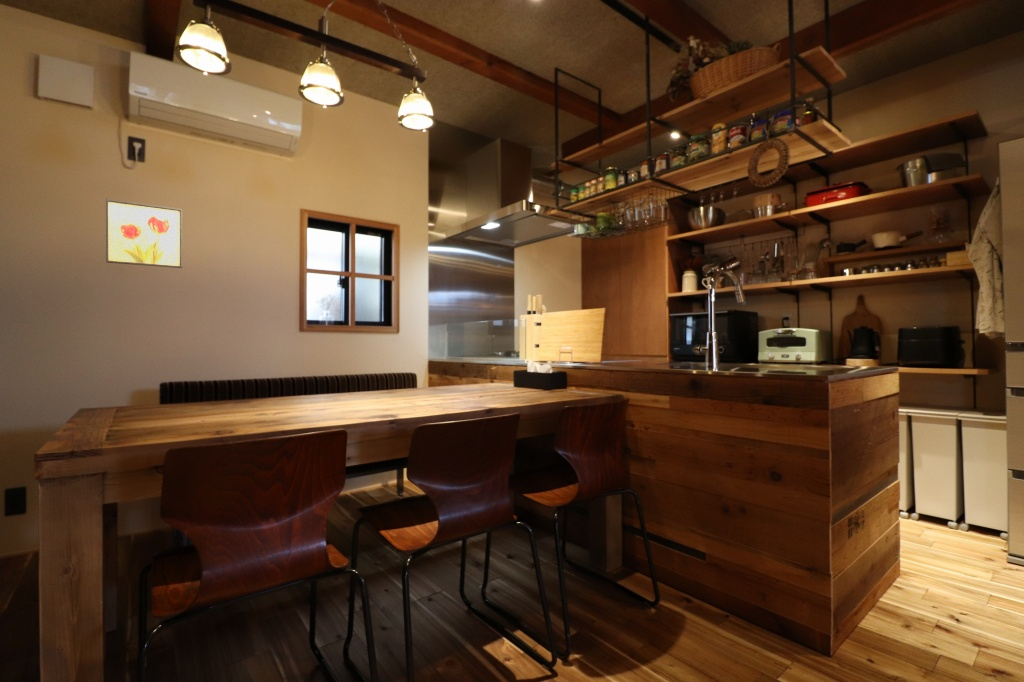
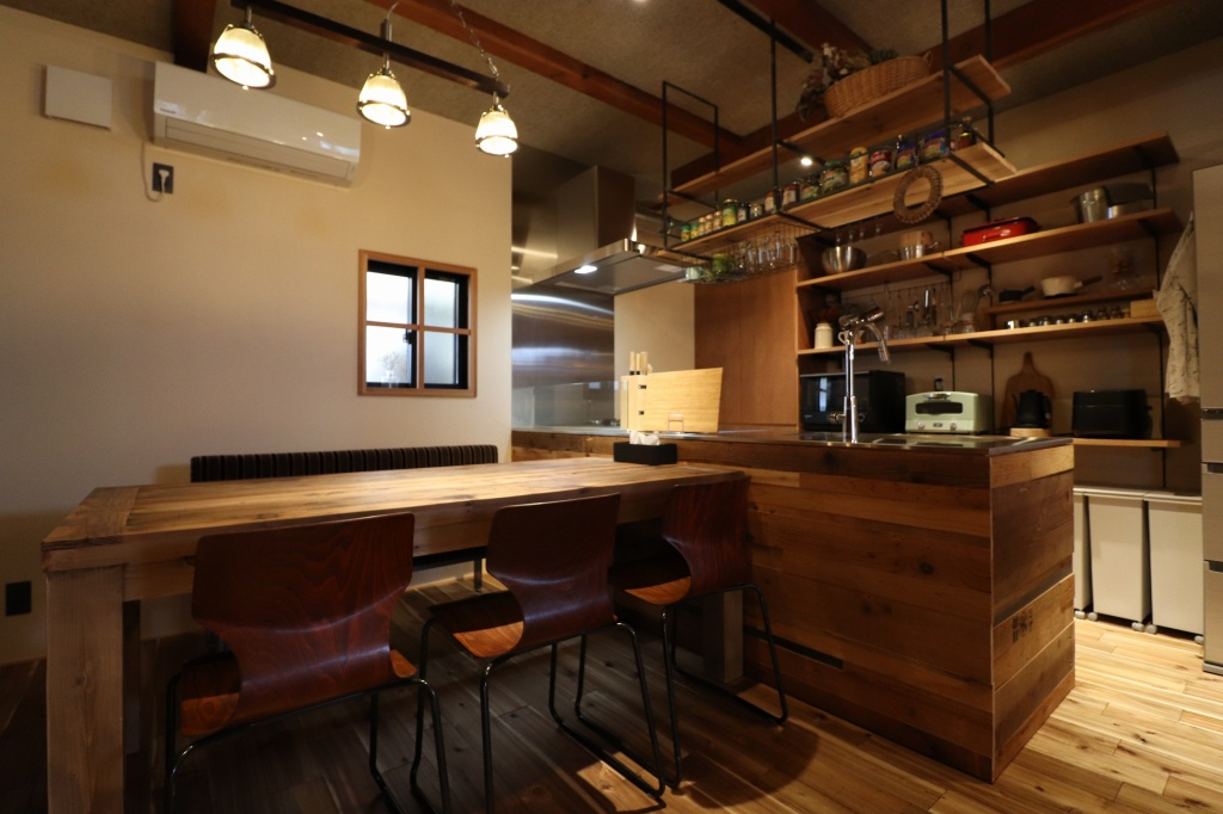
- wall art (145, 235)
